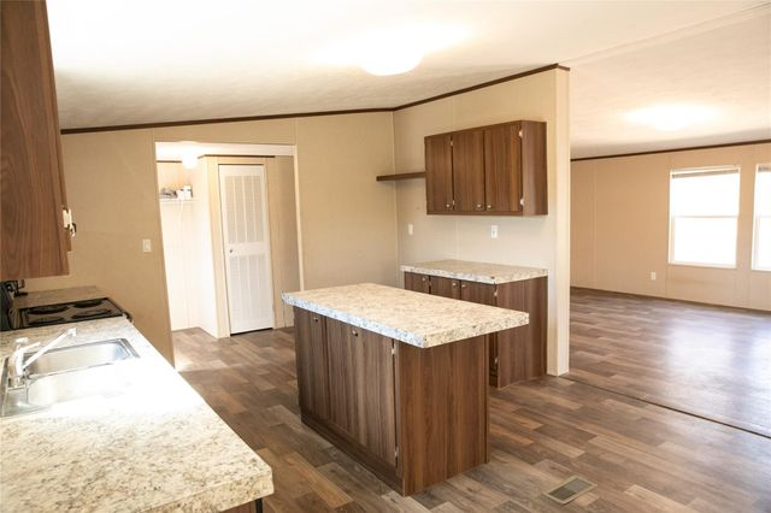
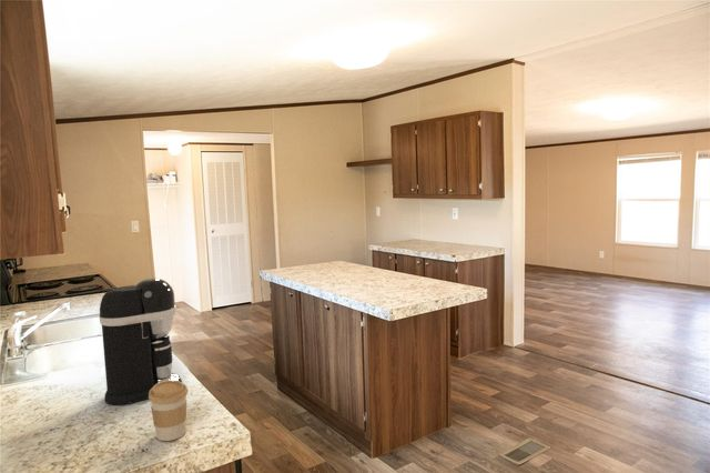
+ coffee maker (140, 336)
+ coffee cup (169, 409)
